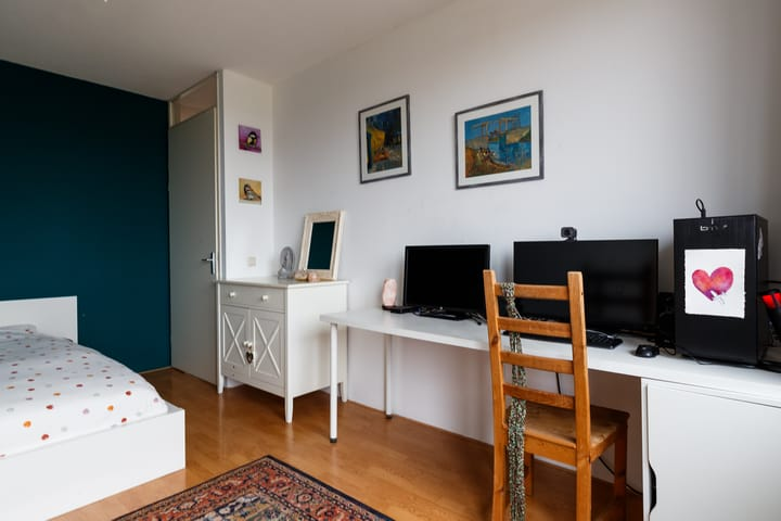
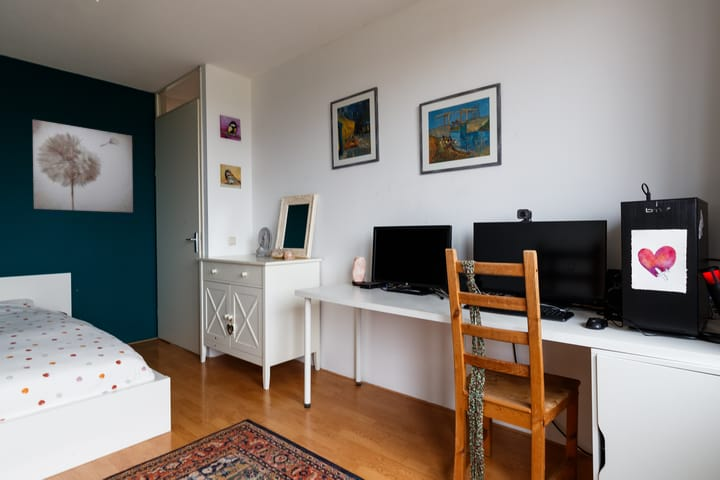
+ wall art (86, 169)
